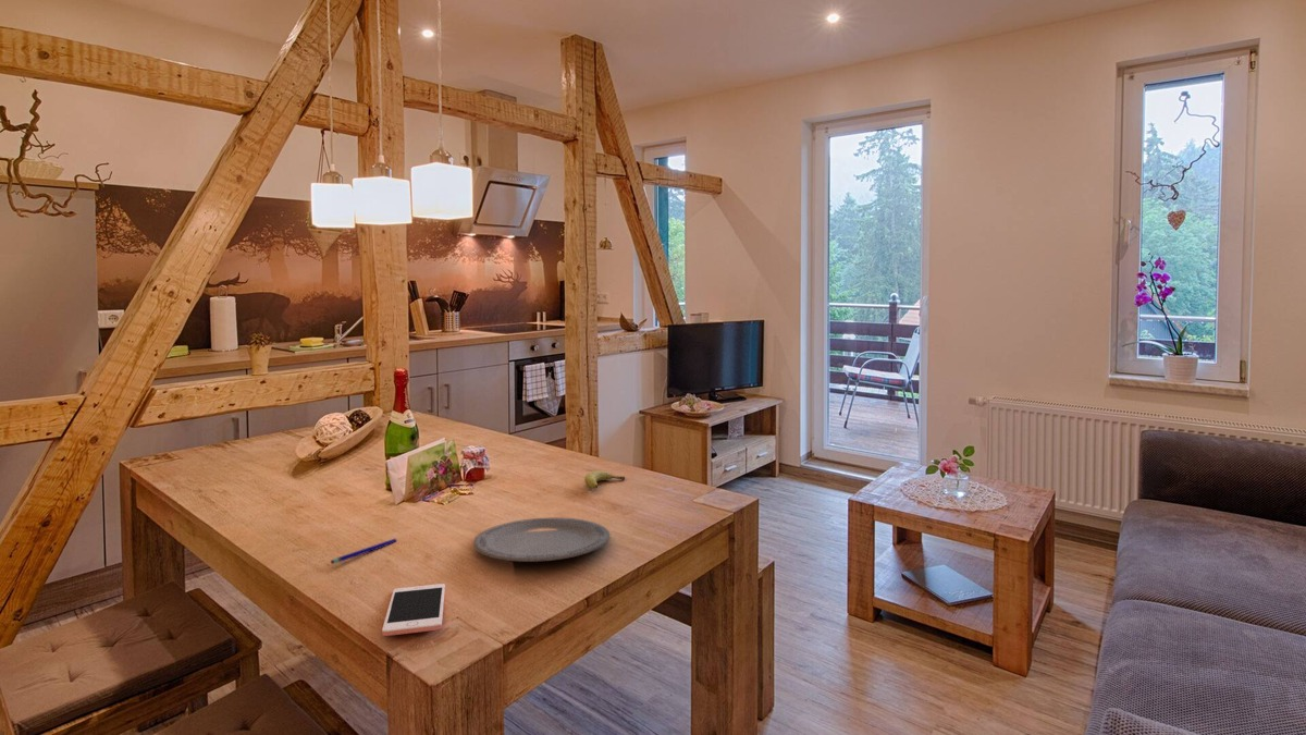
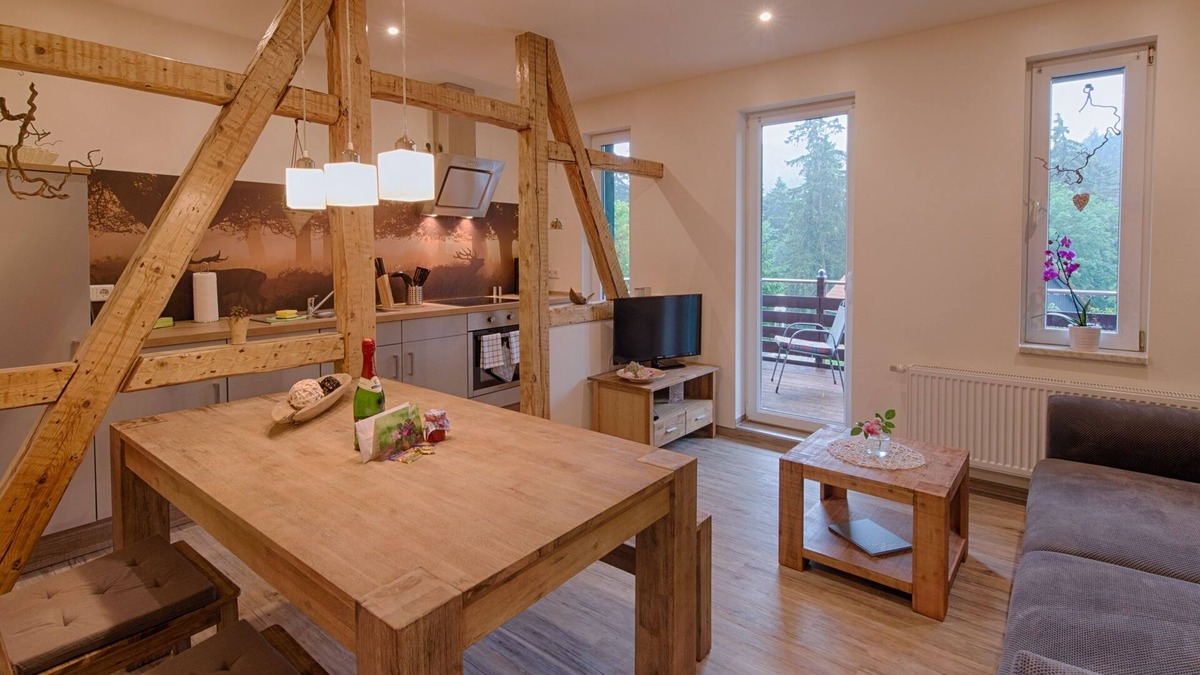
- plate (542, 540)
- cell phone (416, 608)
- fruit (601, 478)
- pen (365, 550)
